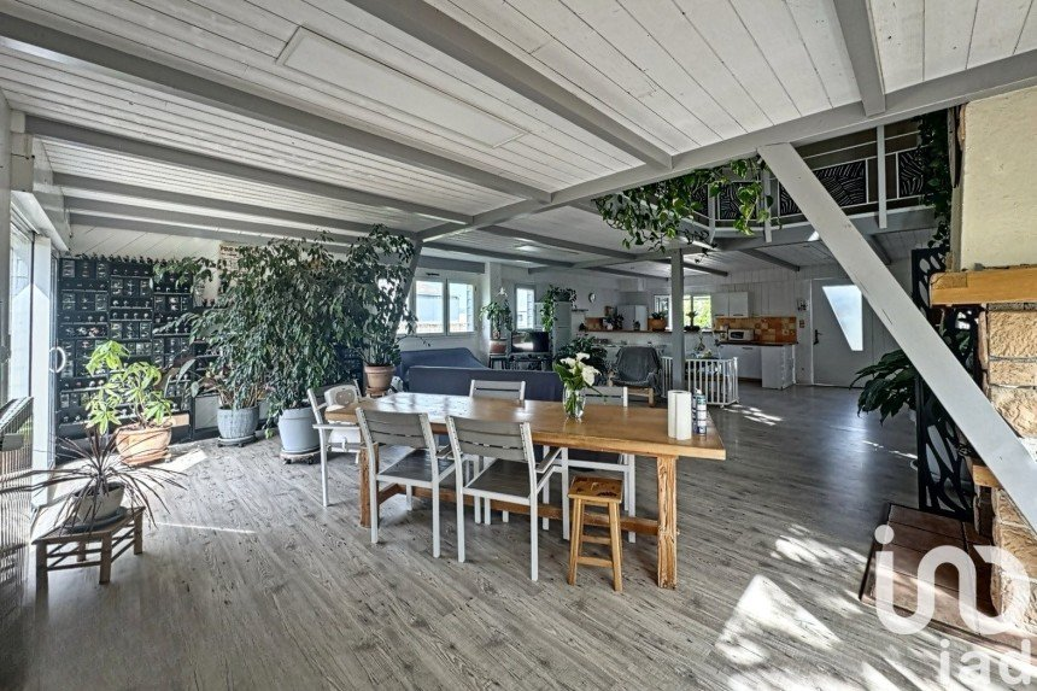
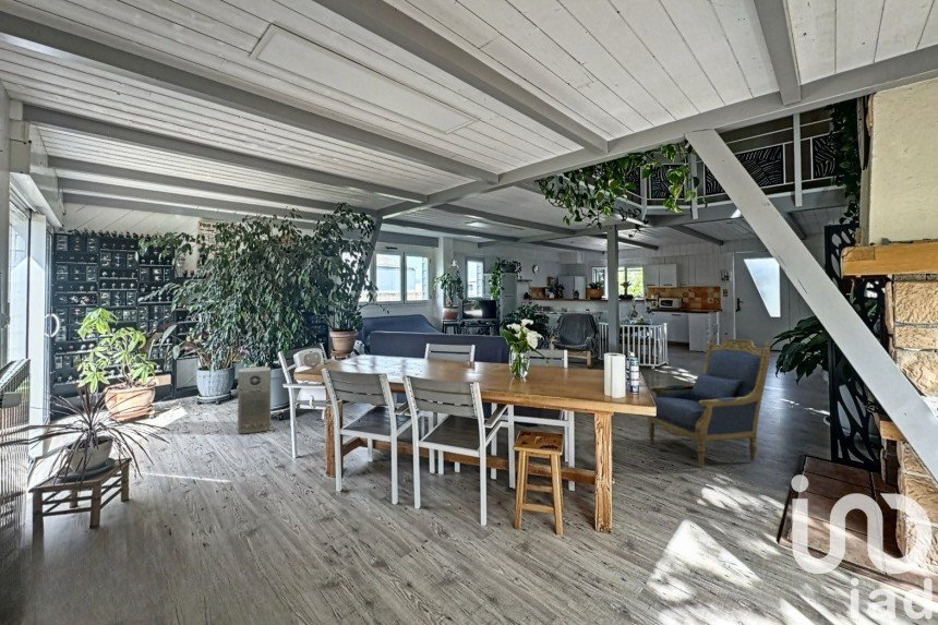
+ air purifier (254, 398)
+ armchair (705, 395)
